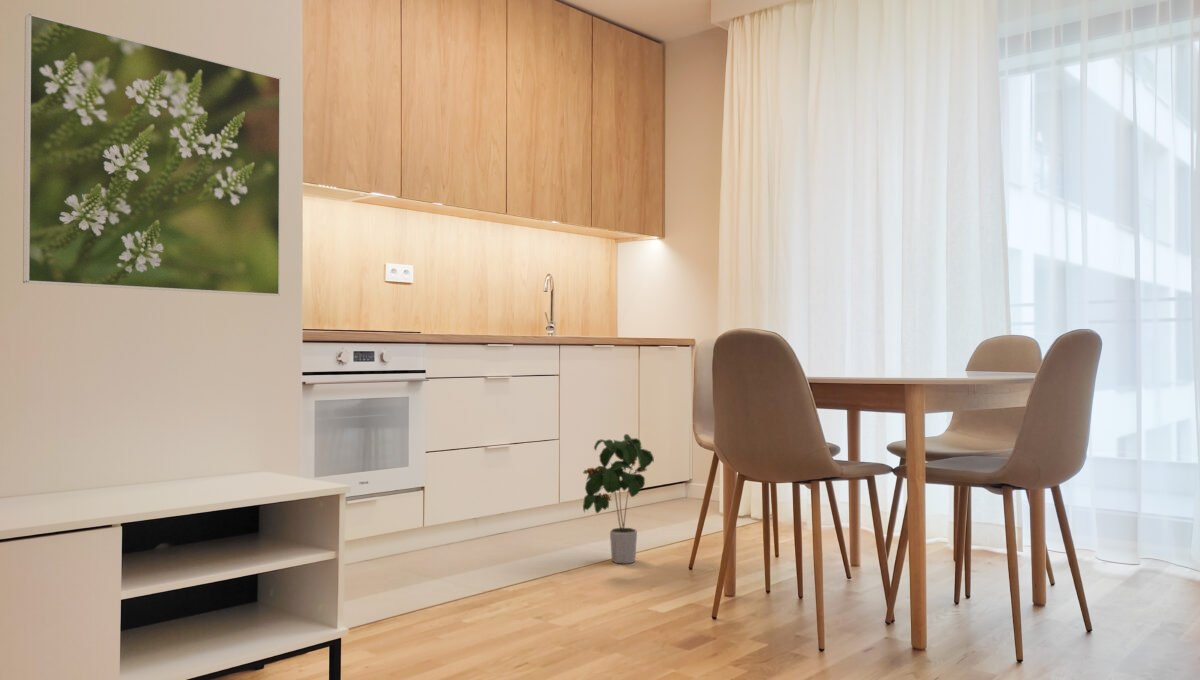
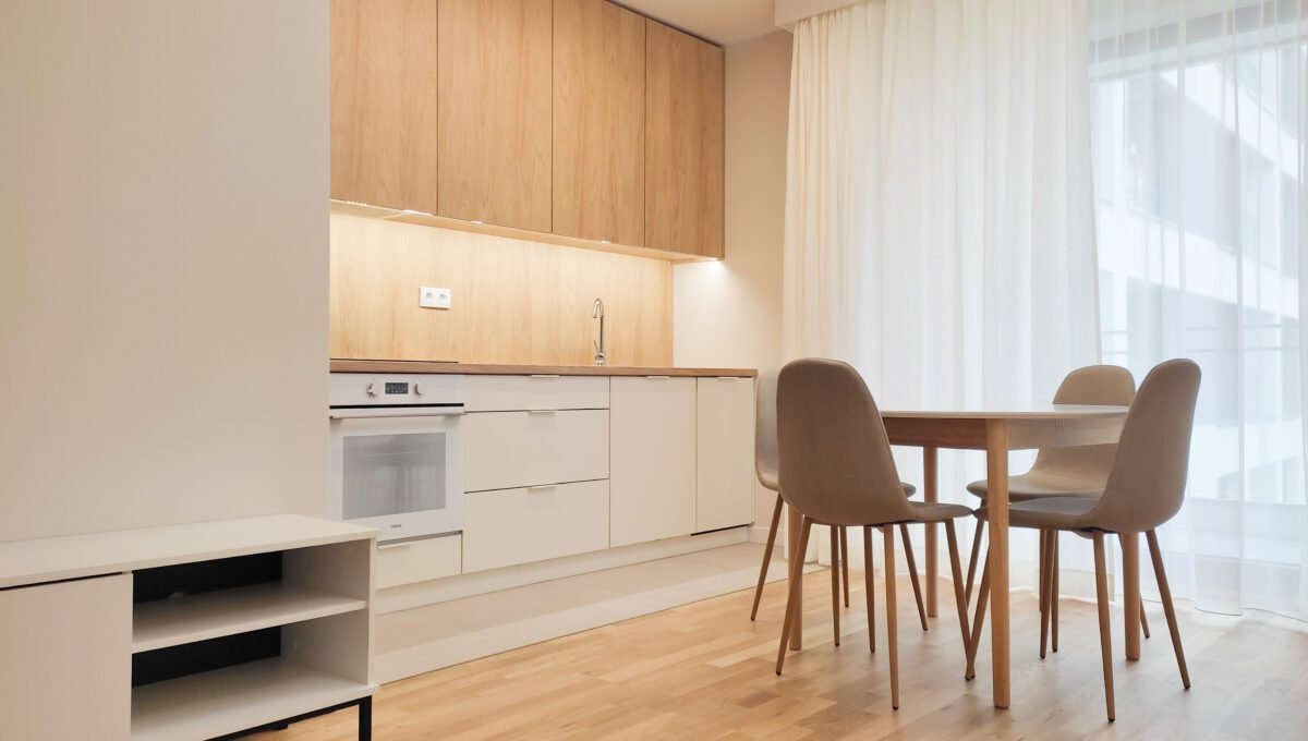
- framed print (165, 169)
- potted plant (620, 497)
